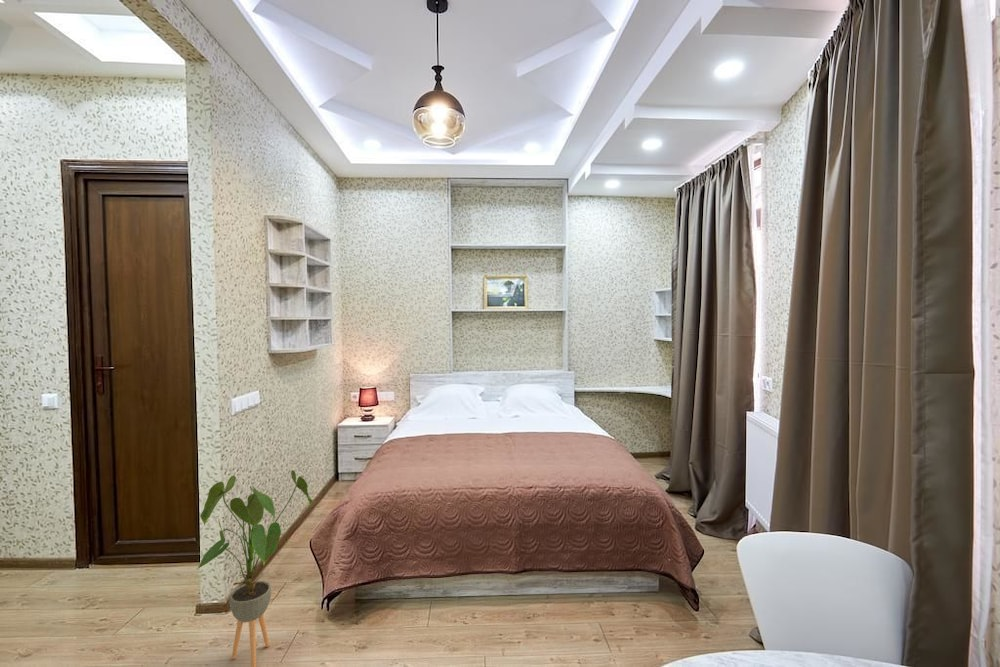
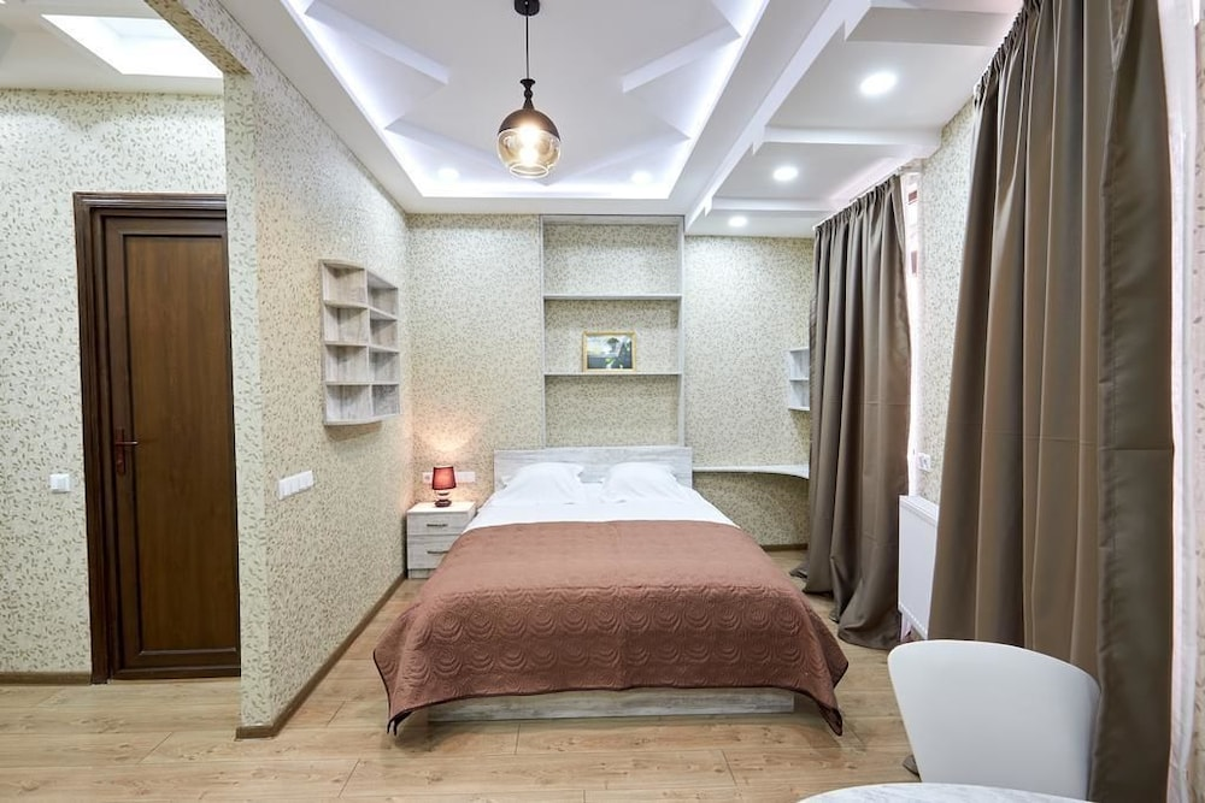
- house plant (248, 564)
